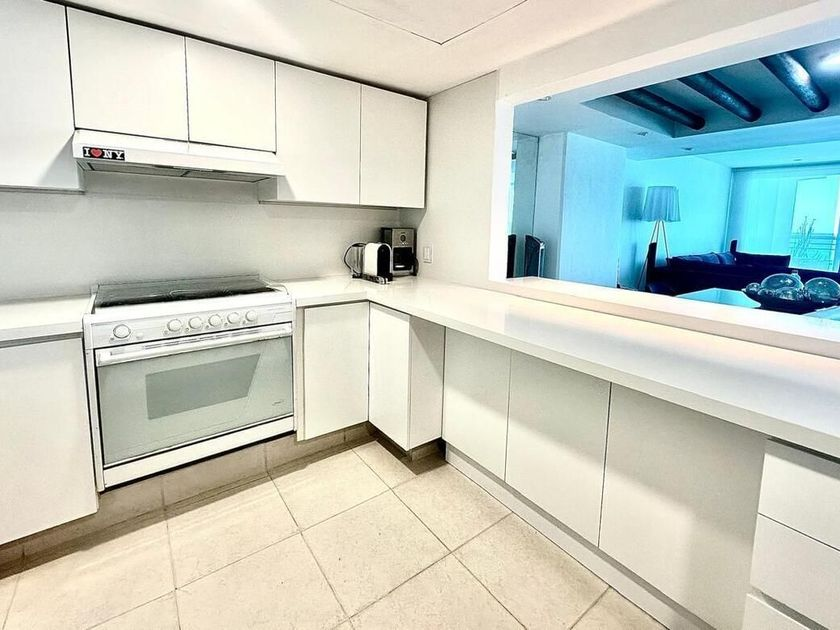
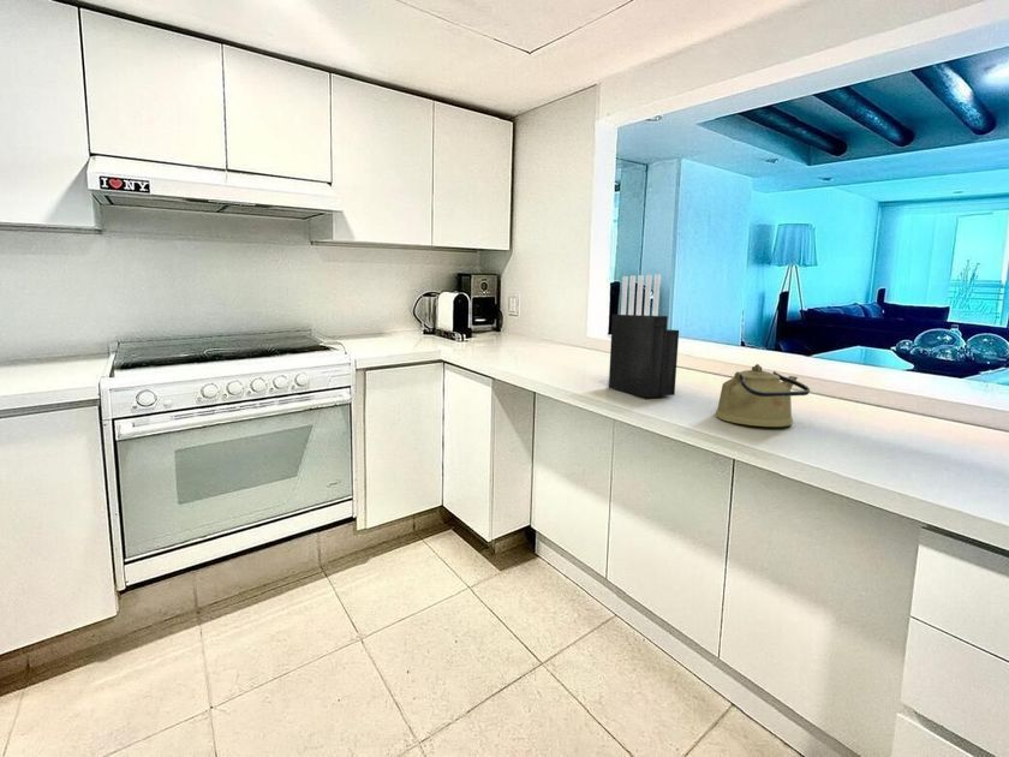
+ kettle (762, 392)
+ knife block (646, 334)
